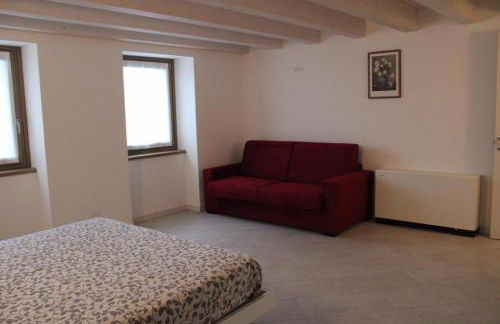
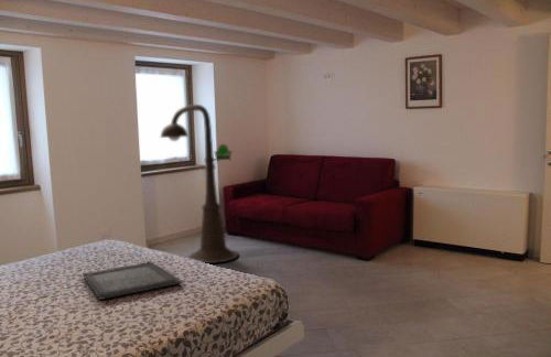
+ serving tray (130, 278)
+ floor lamp (206, 180)
